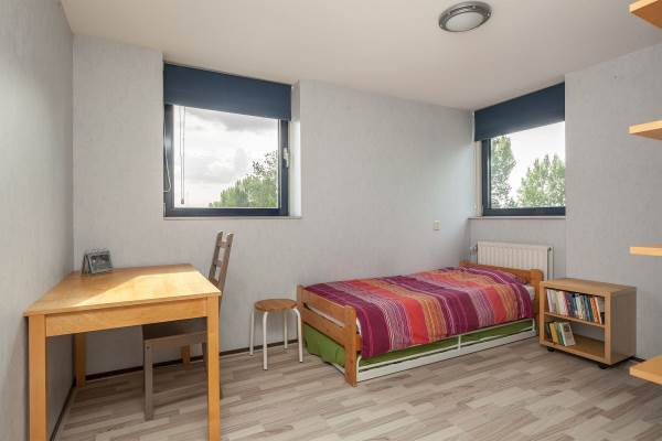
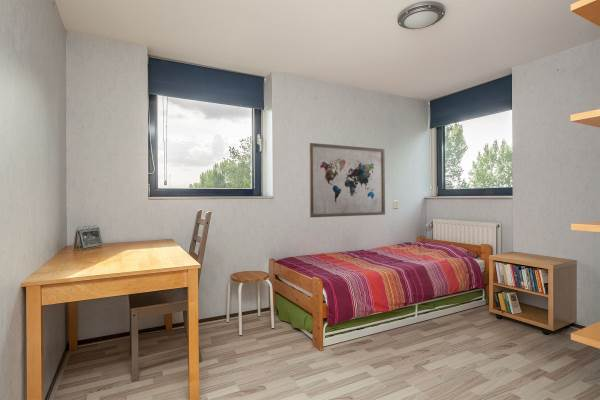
+ wall art (349, 181)
